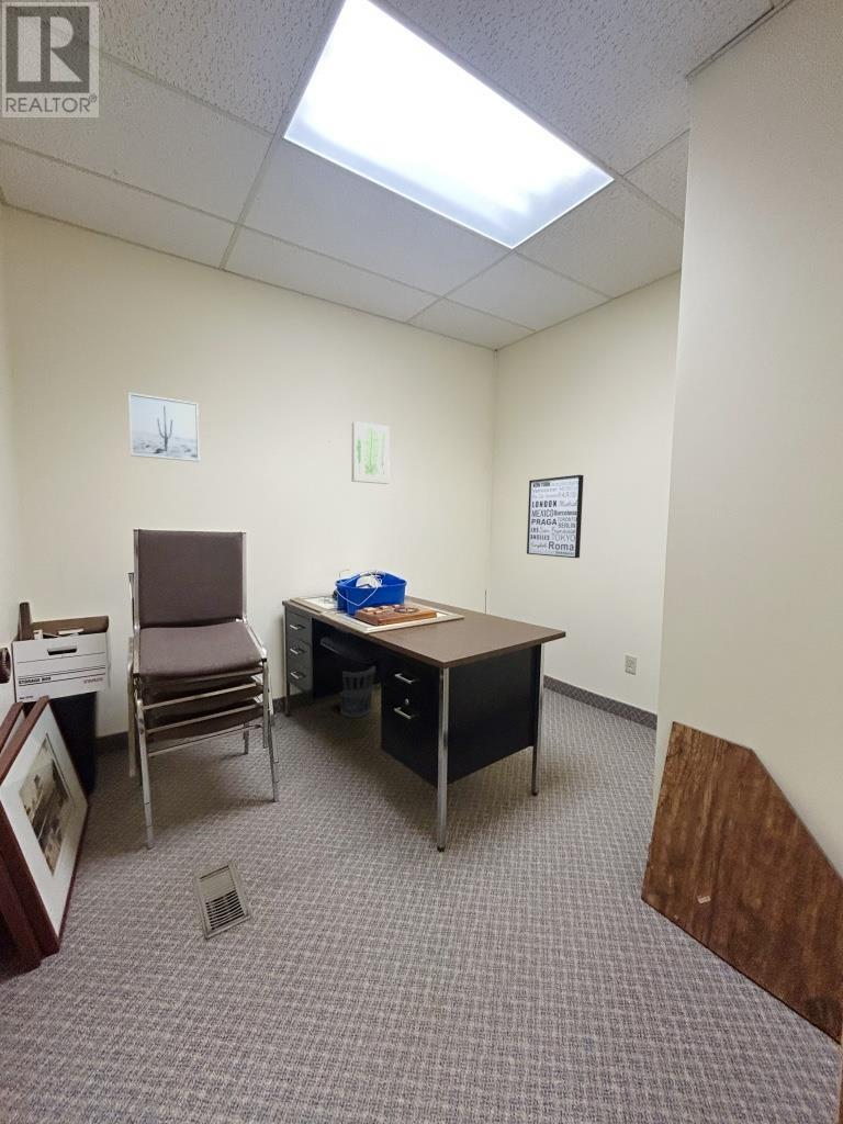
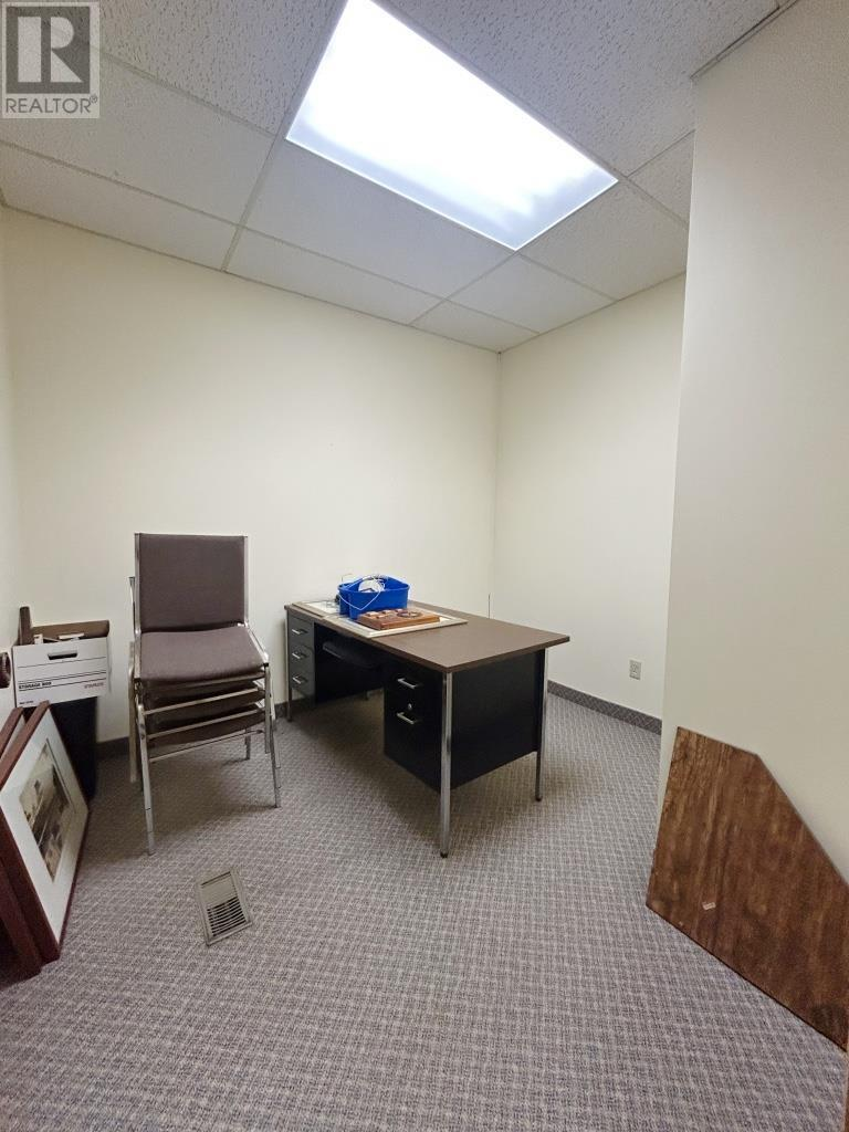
- wall art (370, 453)
- wall art (165, 428)
- wastebasket (356, 689)
- wall art (553, 517)
